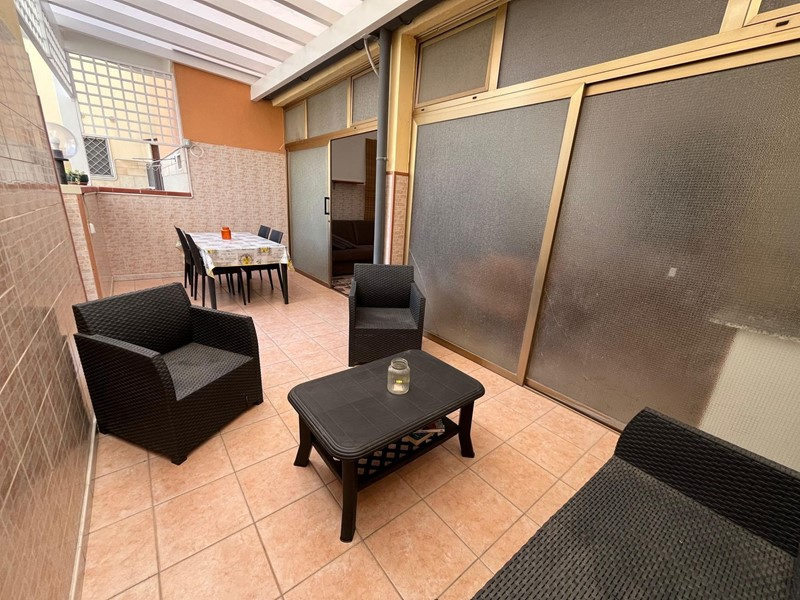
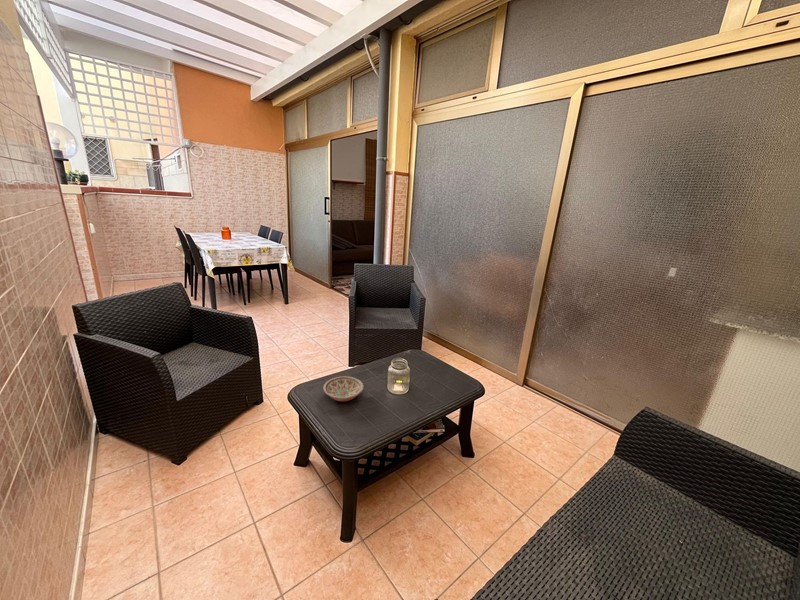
+ bowl (343, 391)
